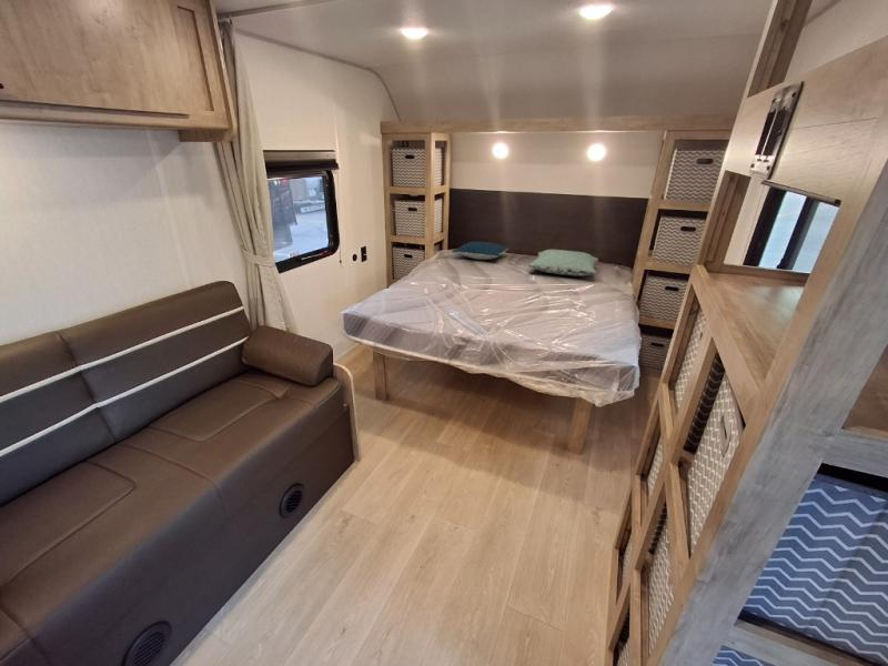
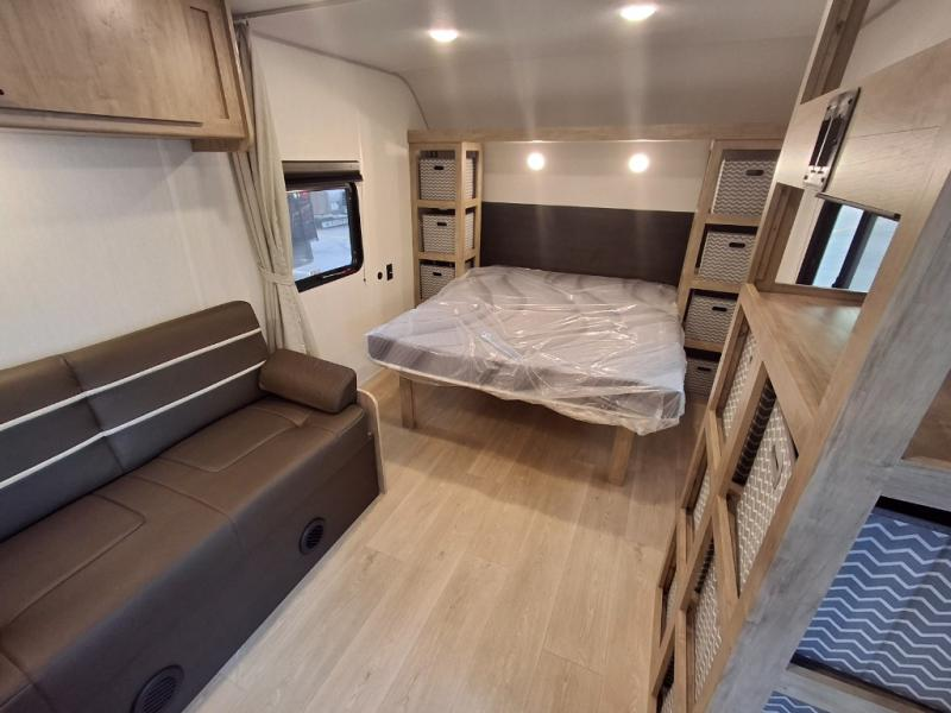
- pillow (564, 262)
- pillow (481, 250)
